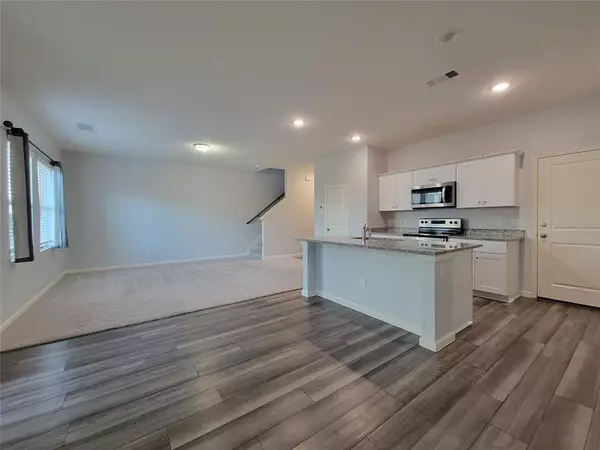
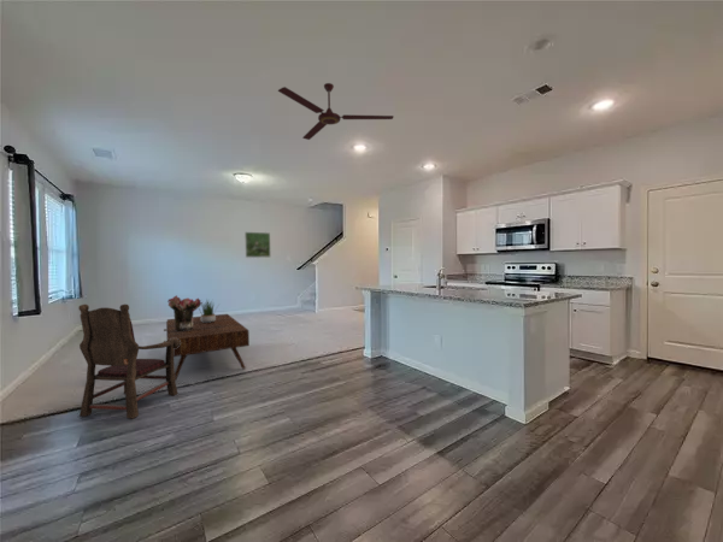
+ bouquet (184, 312)
+ potted plant (207, 310)
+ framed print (258, 245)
+ armchair (129, 352)
+ ceiling fan (336, 113)
+ coffee table (202, 342)
